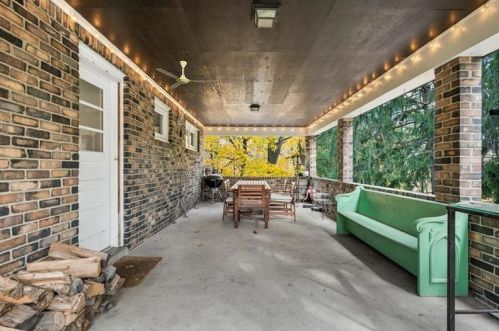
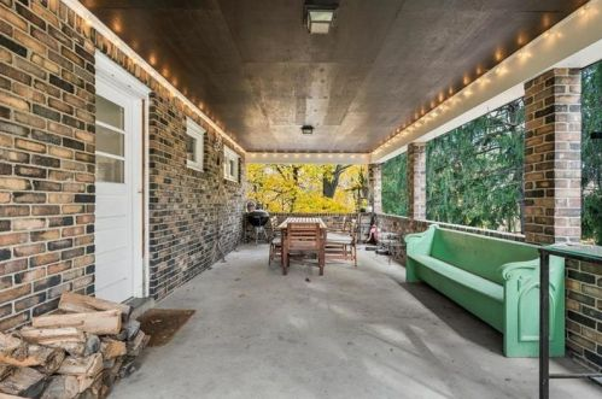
- ceiling fan (185, 77)
